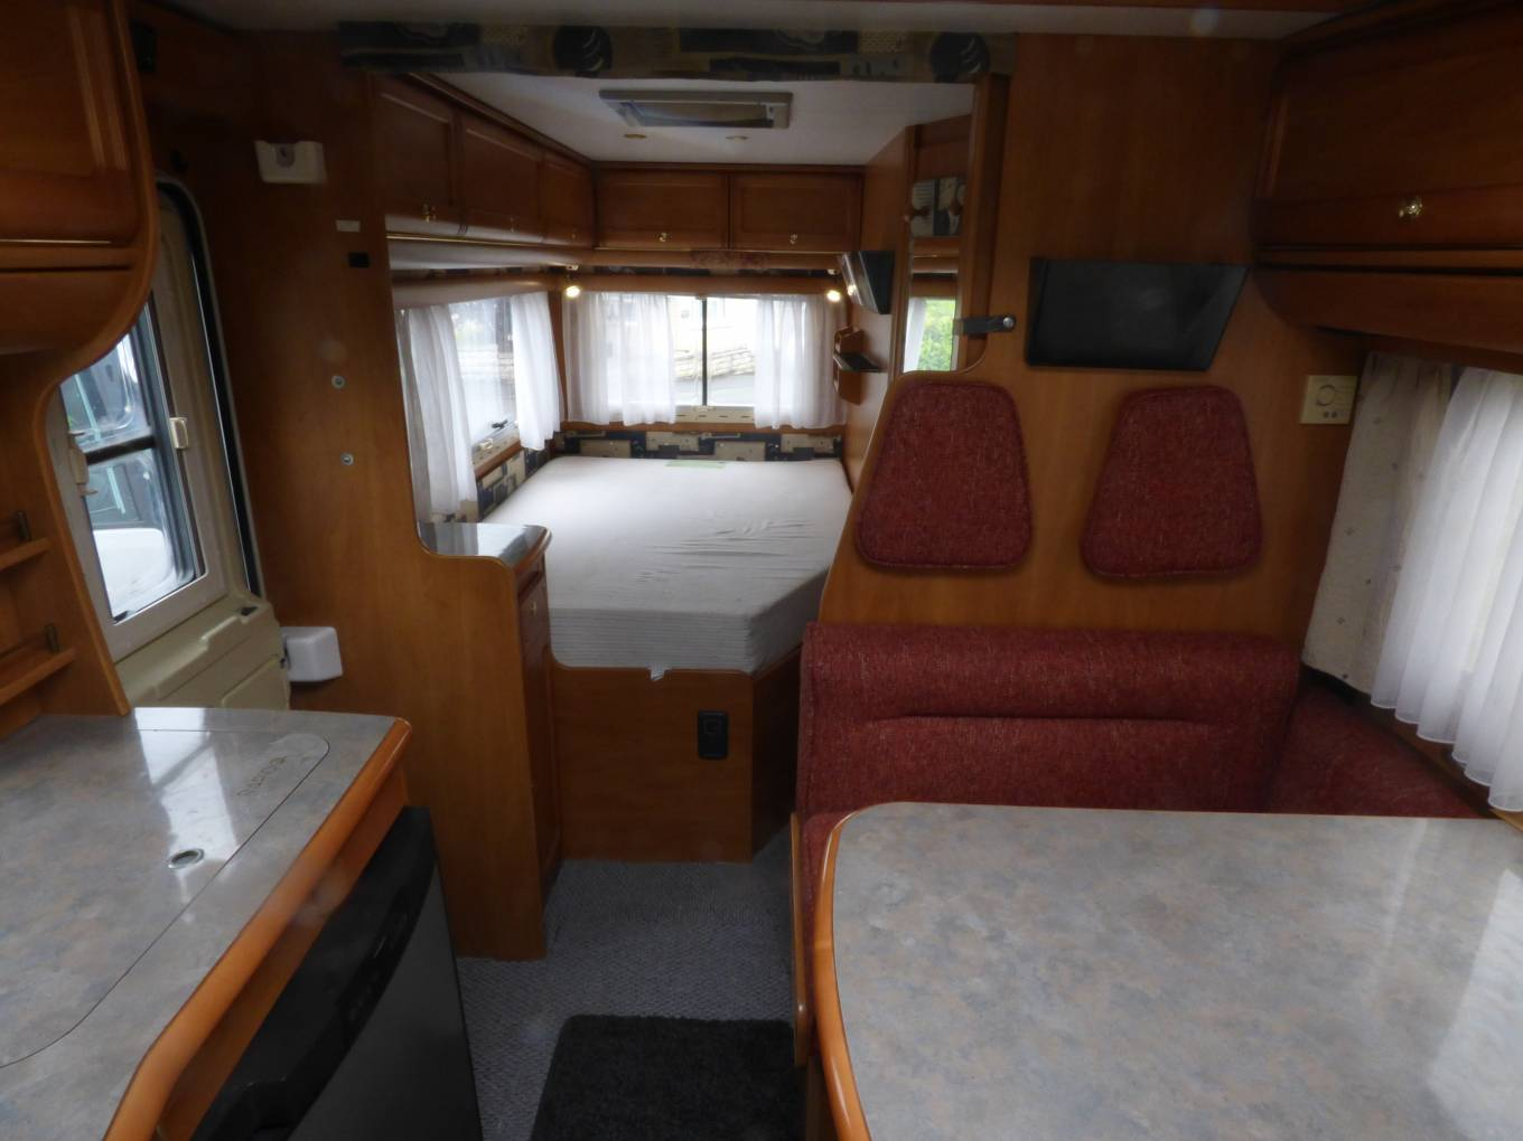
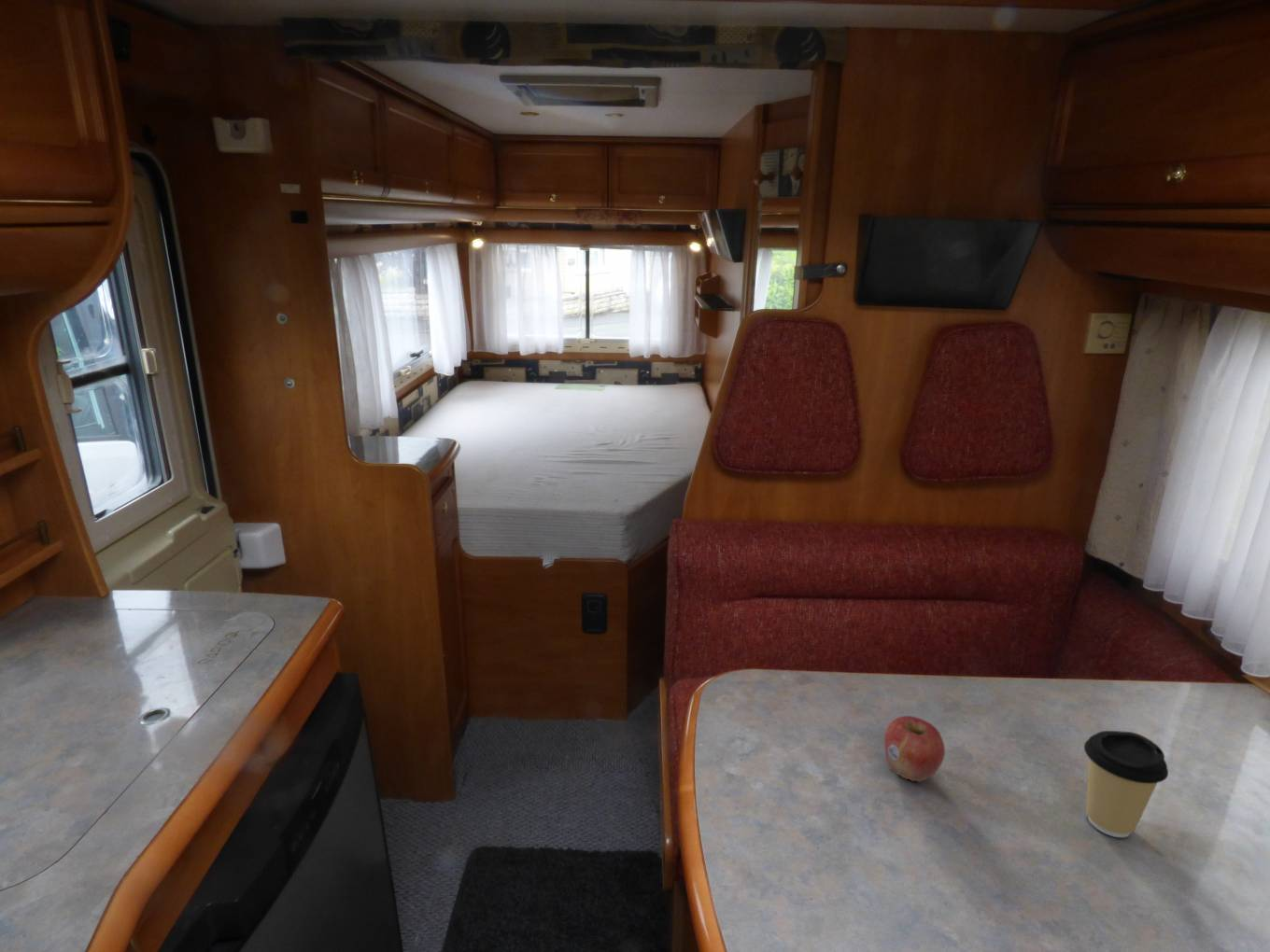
+ coffee cup (1118, 785)
+ fruit (913, 747)
